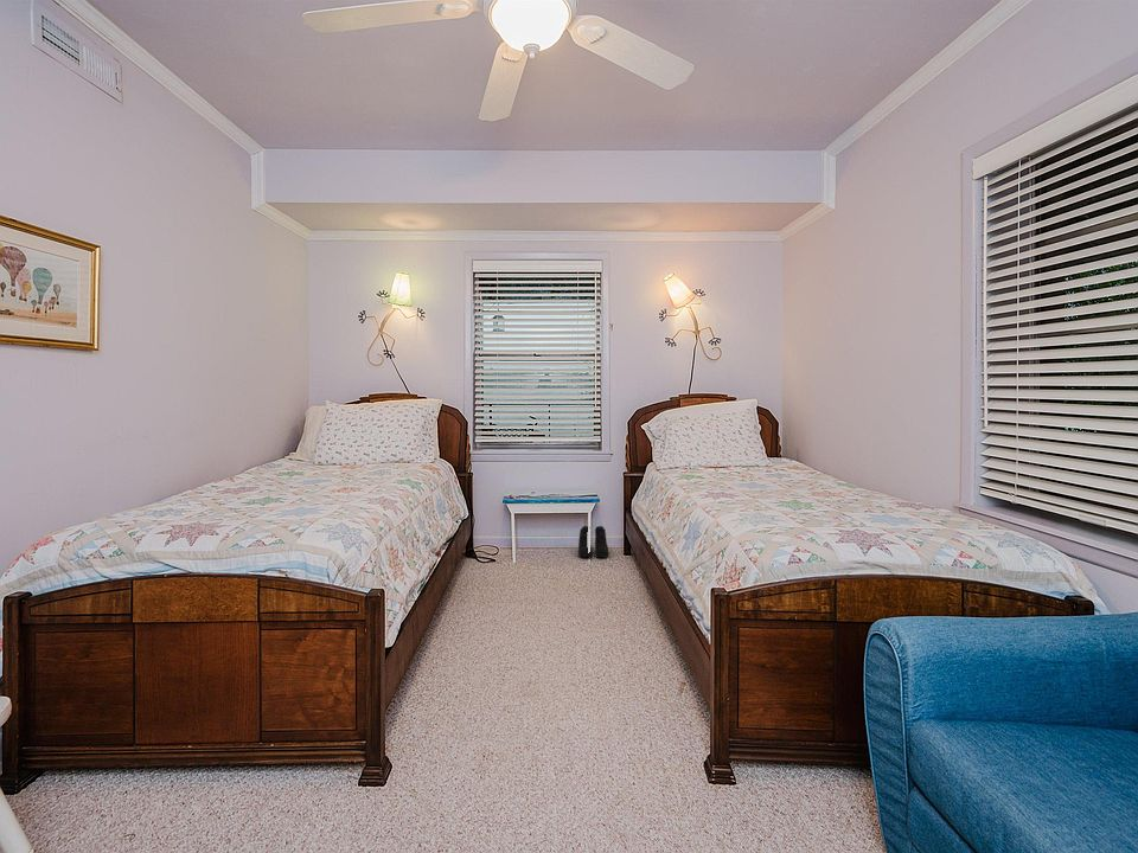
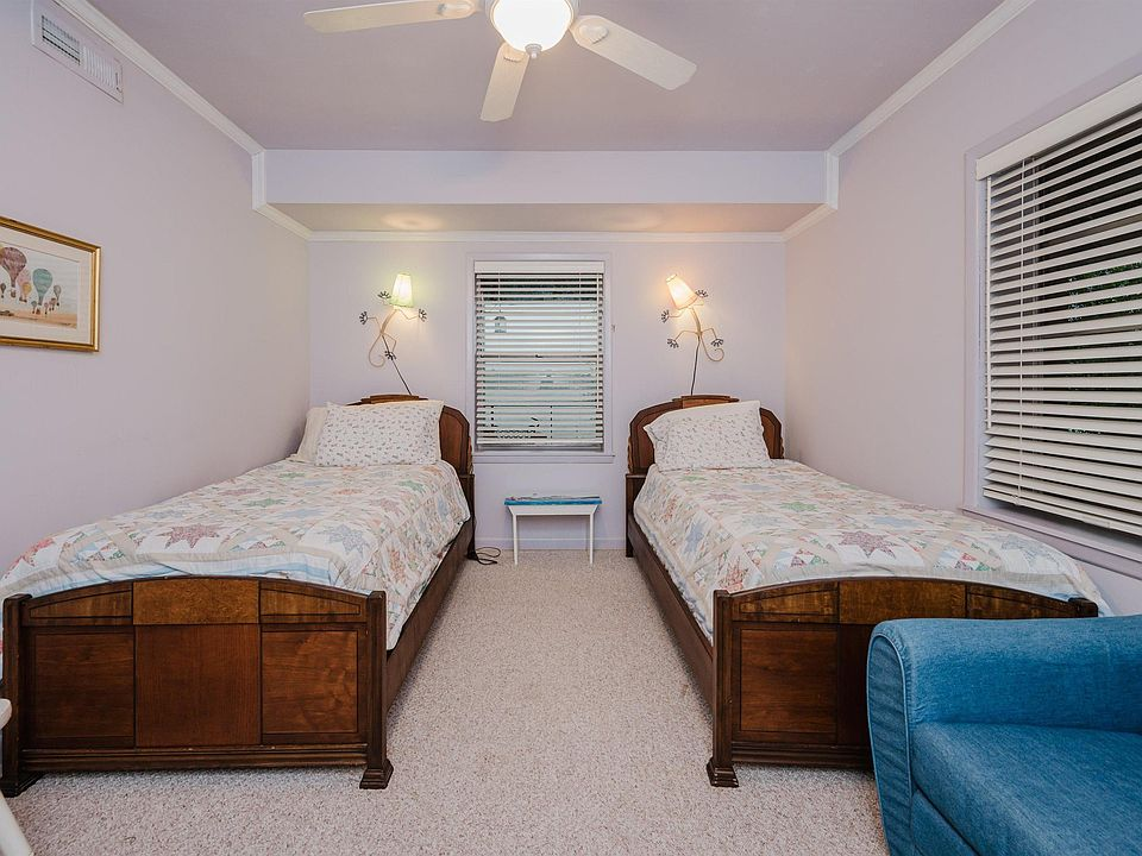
- boots (595, 540)
